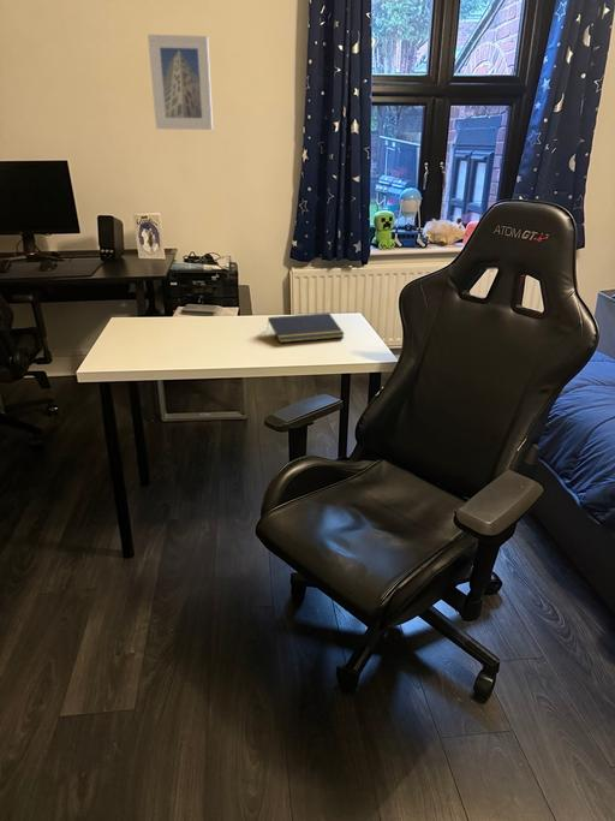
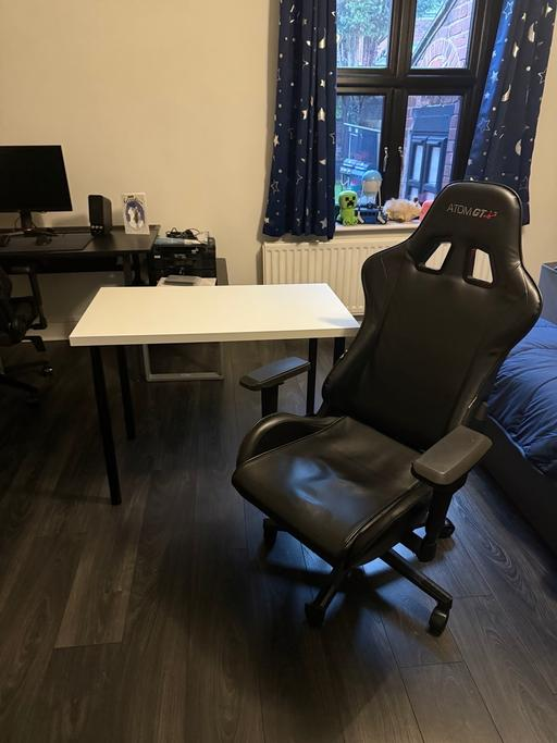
- notepad (305, 327)
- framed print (181, 83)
